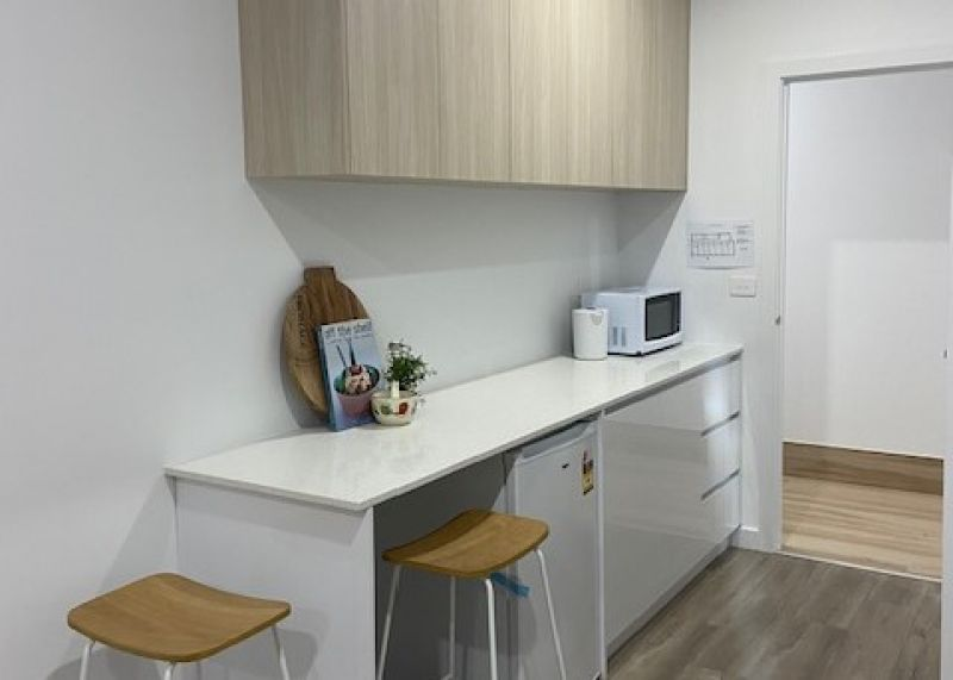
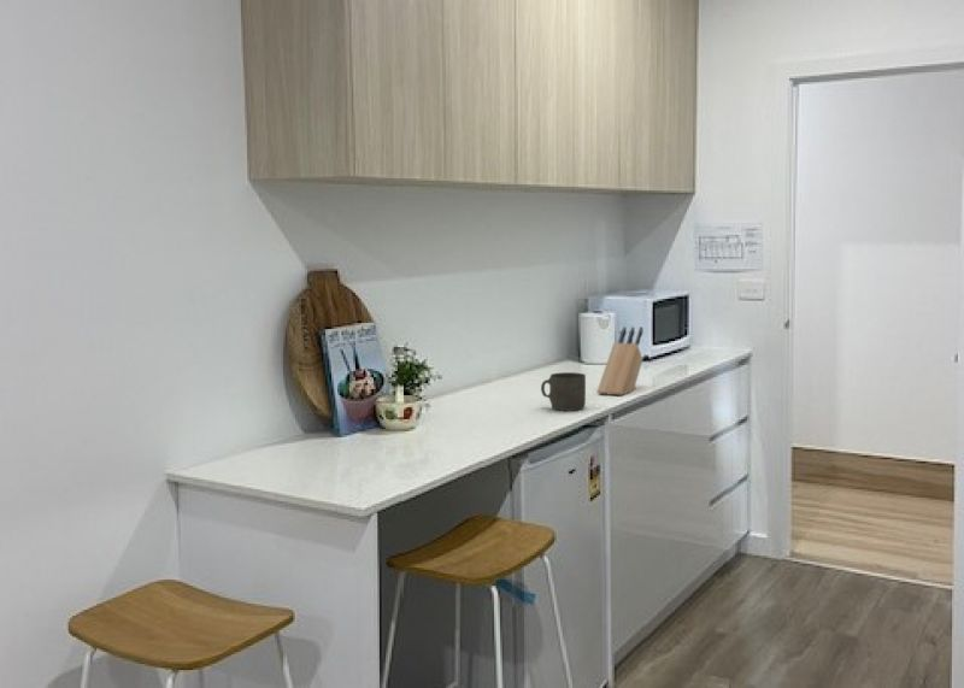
+ knife block (622, 359)
+ mug (563, 390)
